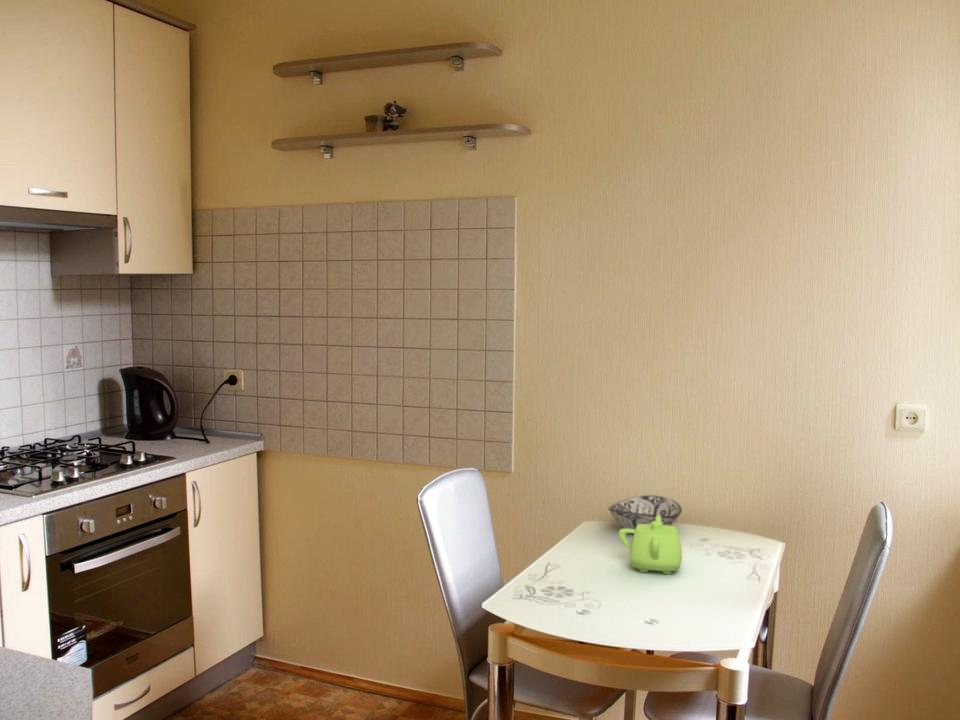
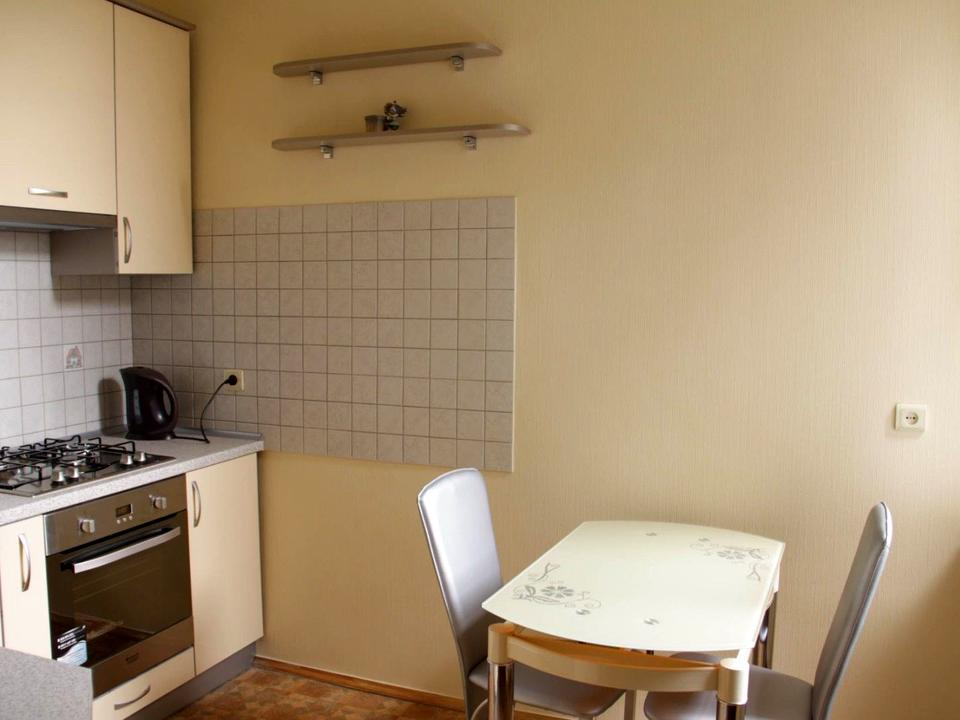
- decorative bowl (644, 517)
- teapot (650, 544)
